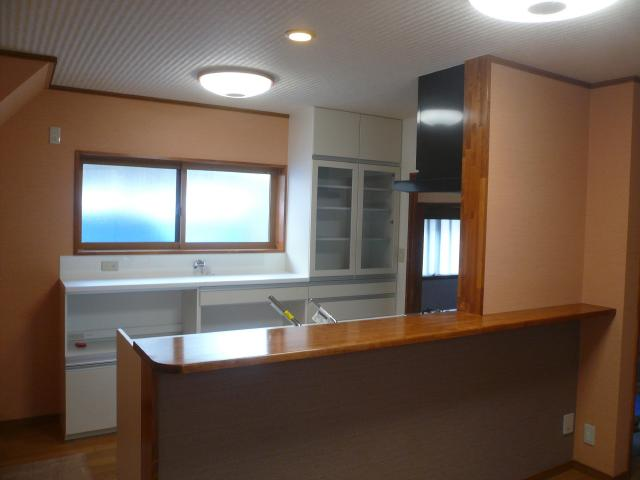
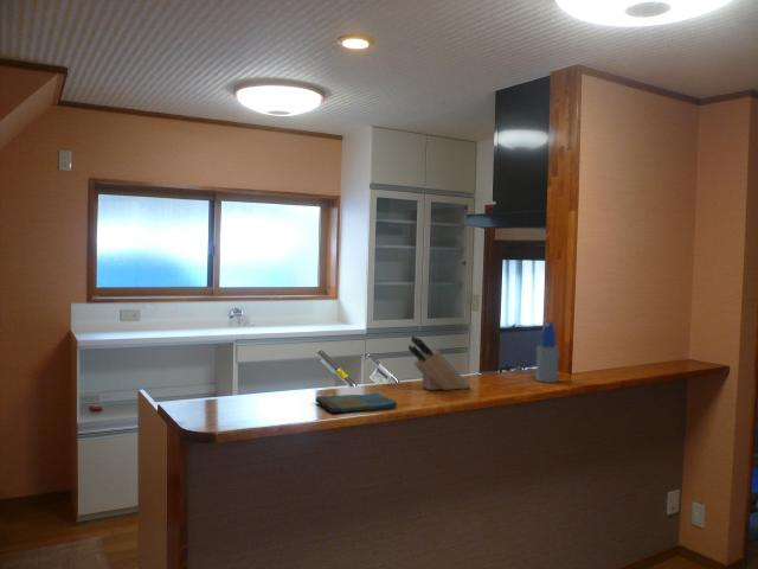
+ spray bottle (547, 351)
+ knife block (438, 362)
+ dish towel (355, 402)
